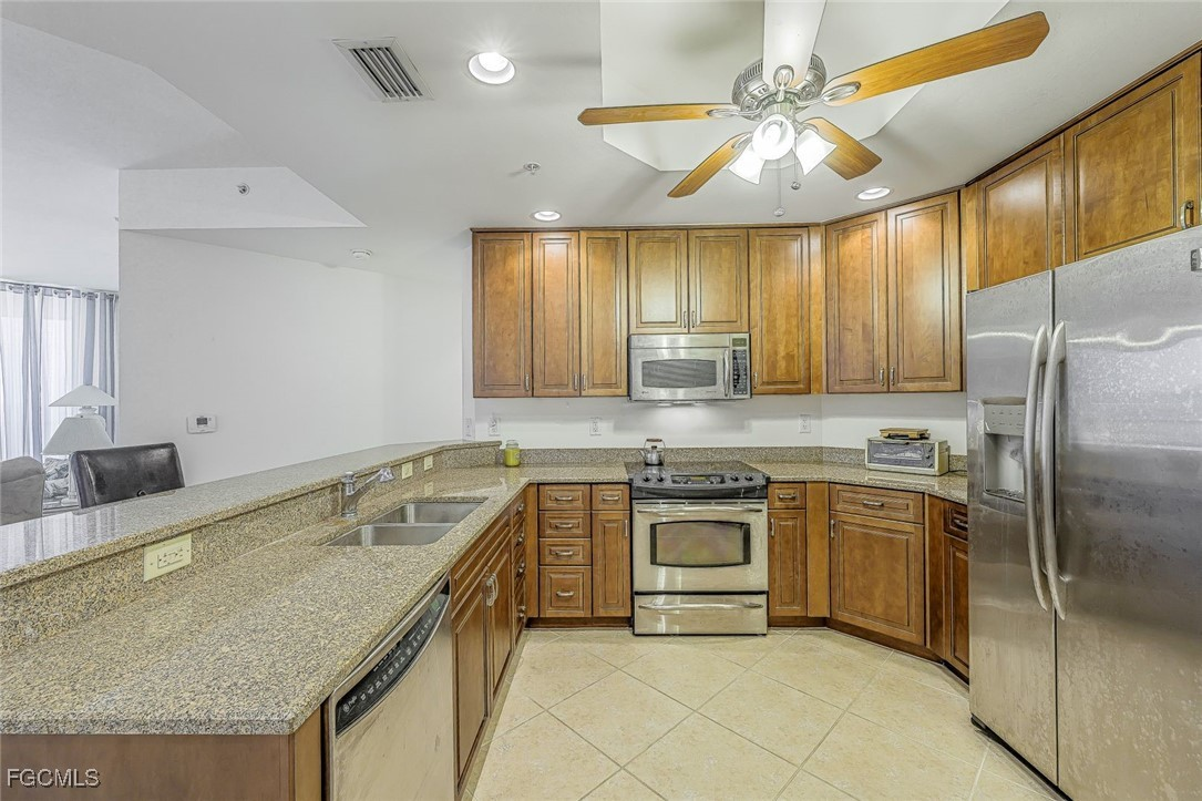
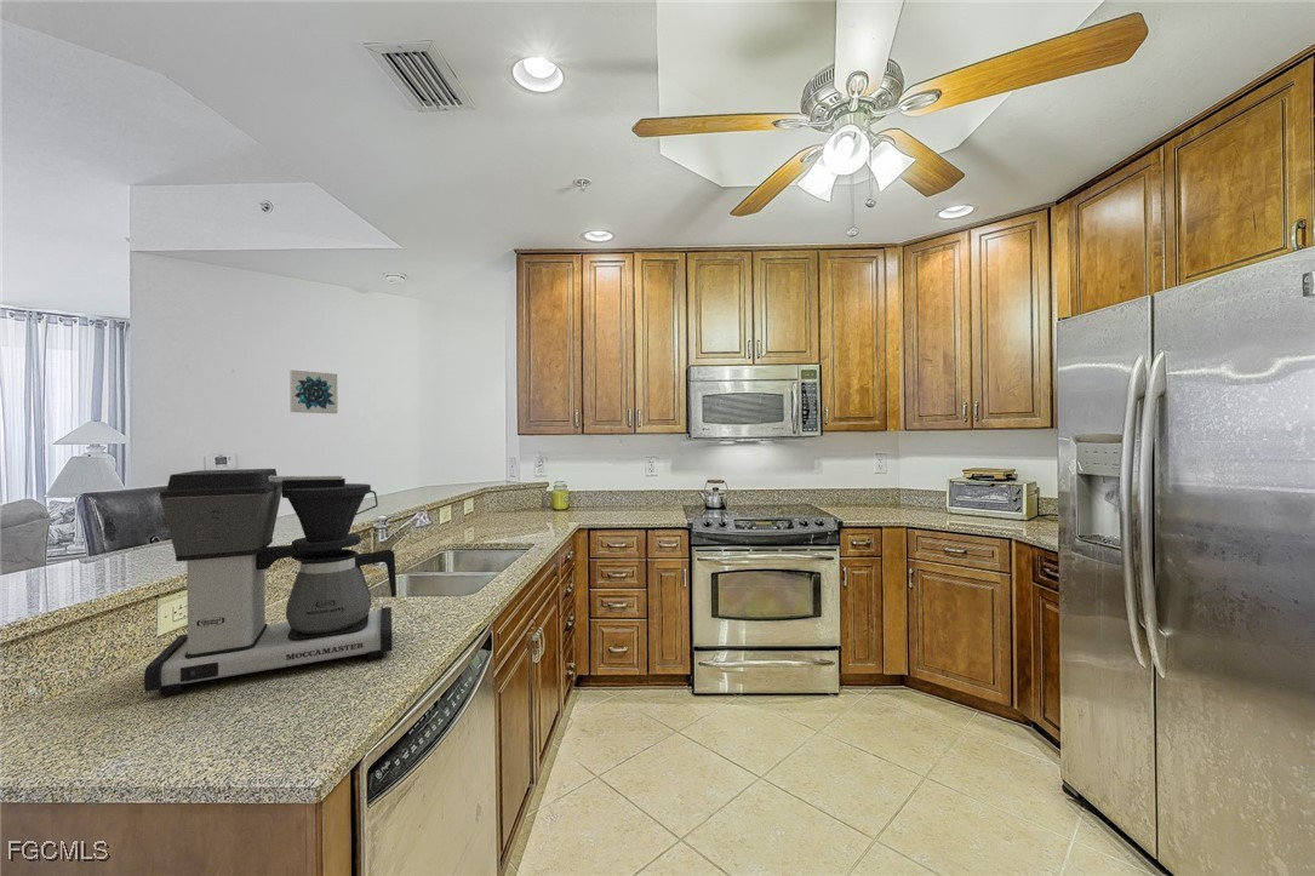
+ wall art (314, 393)
+ coffee maker (293, 559)
